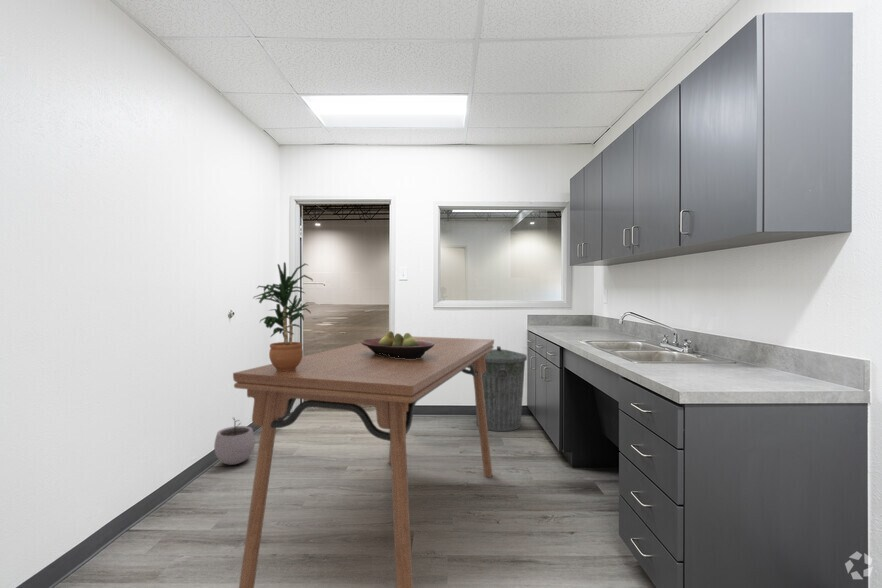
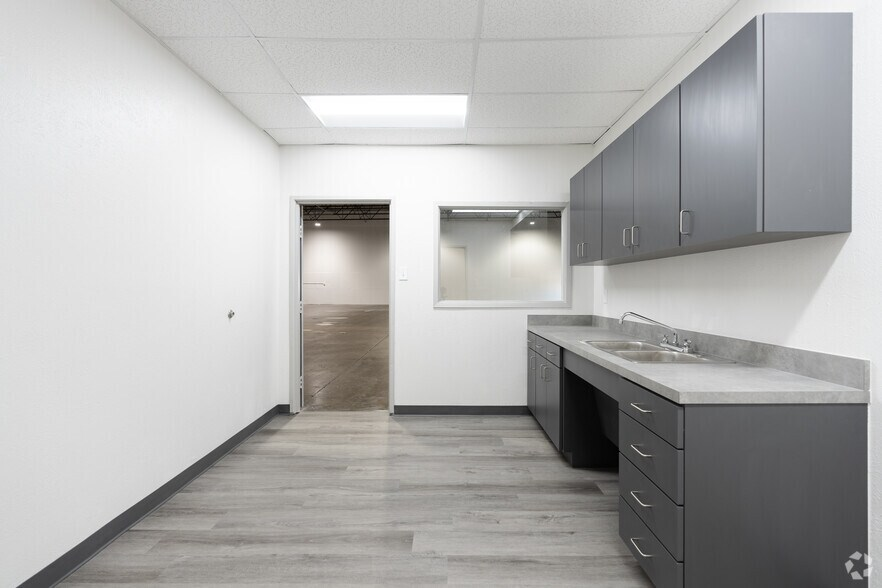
- trash can (498, 385)
- potted plant (281, 316)
- plant pot (234, 439)
- fruit bowl (397, 343)
- dining table (397, 437)
